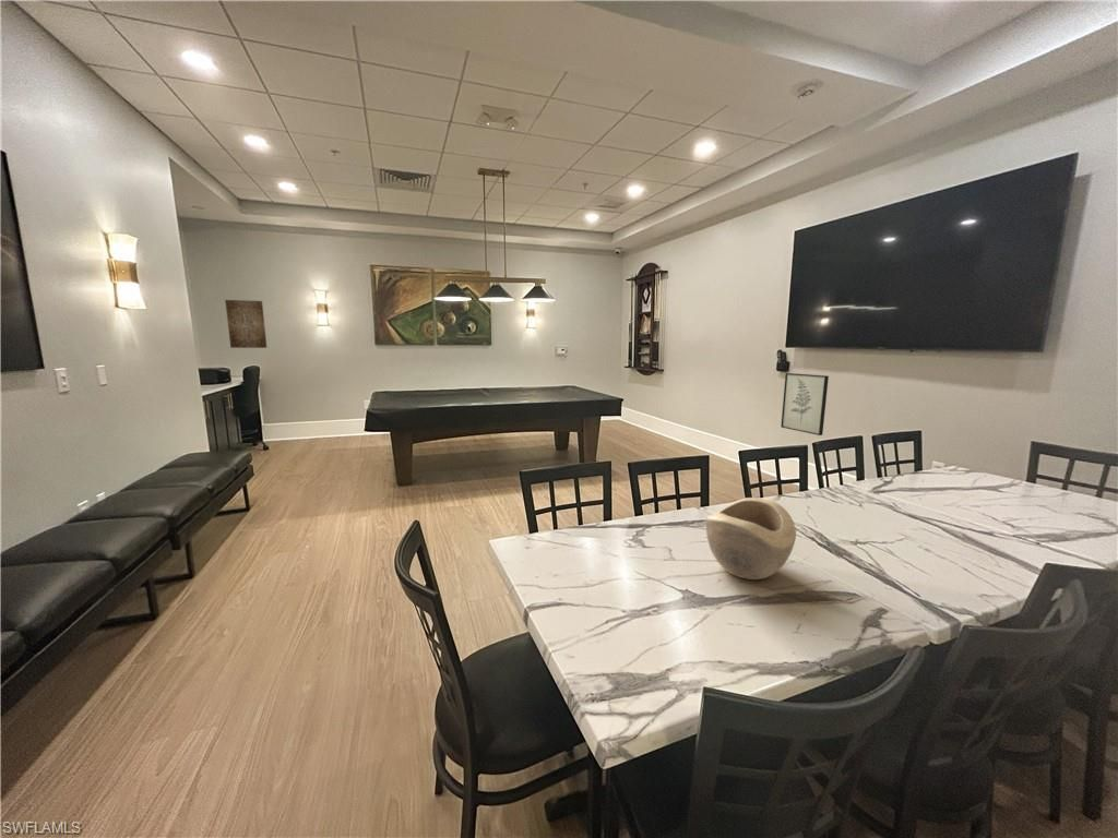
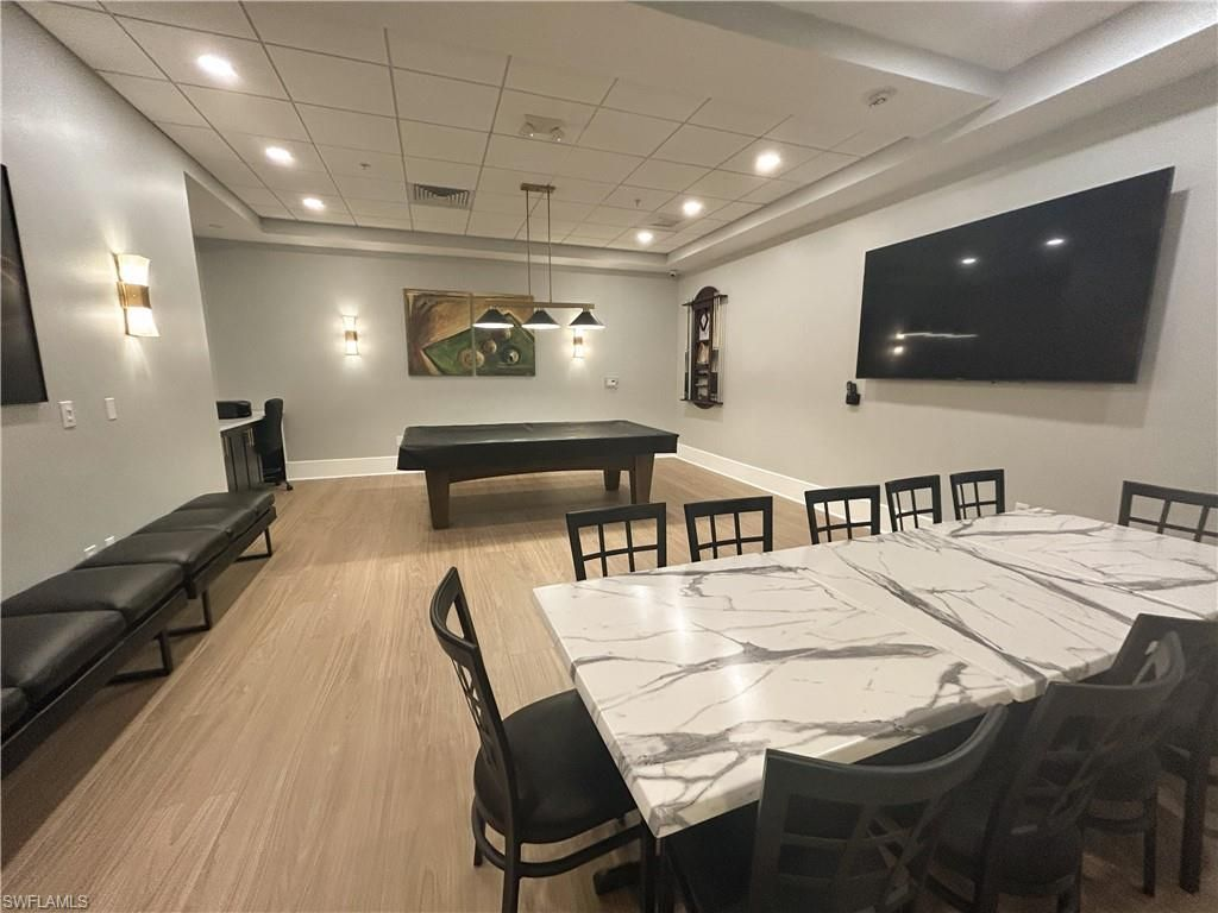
- wall art (802, 403)
- wall art (246, 324)
- decorative bowl (748, 539)
